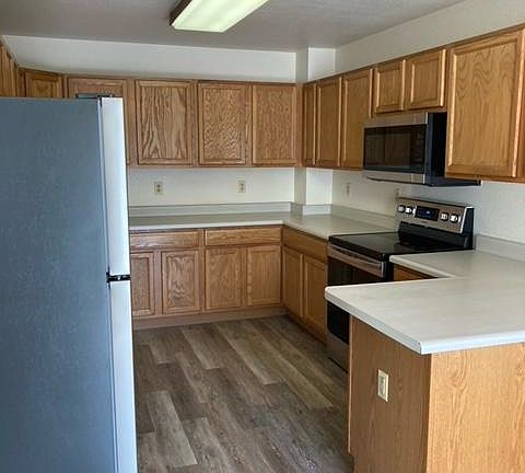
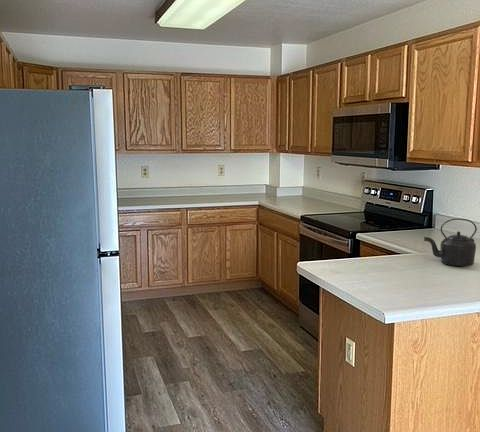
+ kettle (449, 240)
